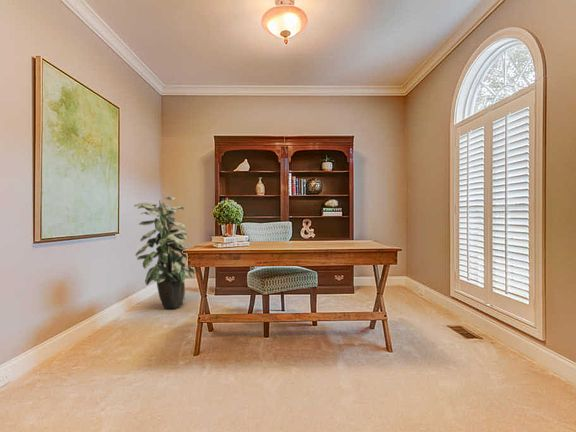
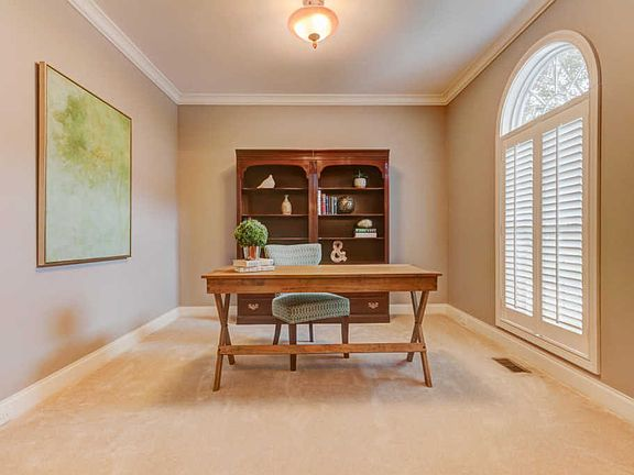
- indoor plant (166, 252)
